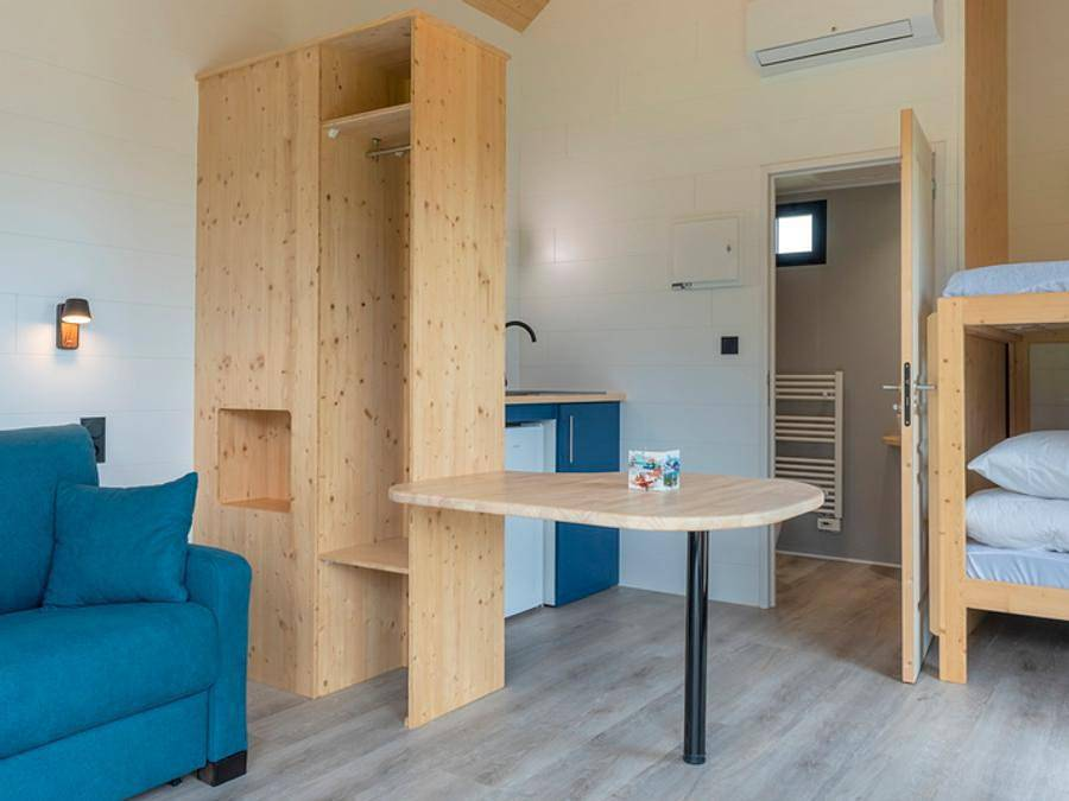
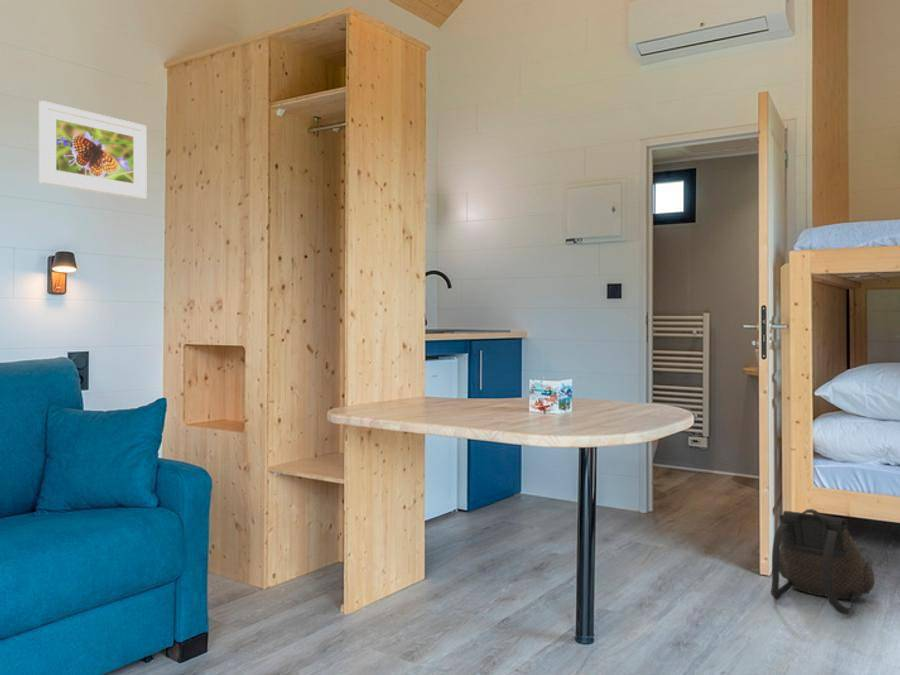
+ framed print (95, 152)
+ backpack (816, 553)
